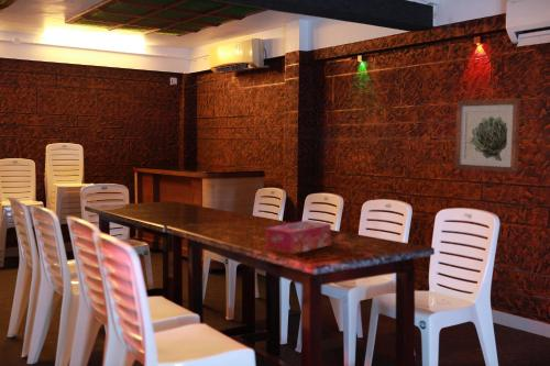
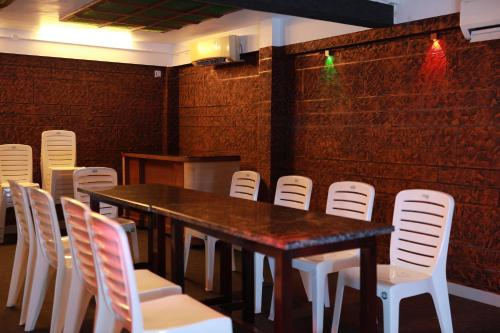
- tissue box (298, 236)
- wall art (485, 135)
